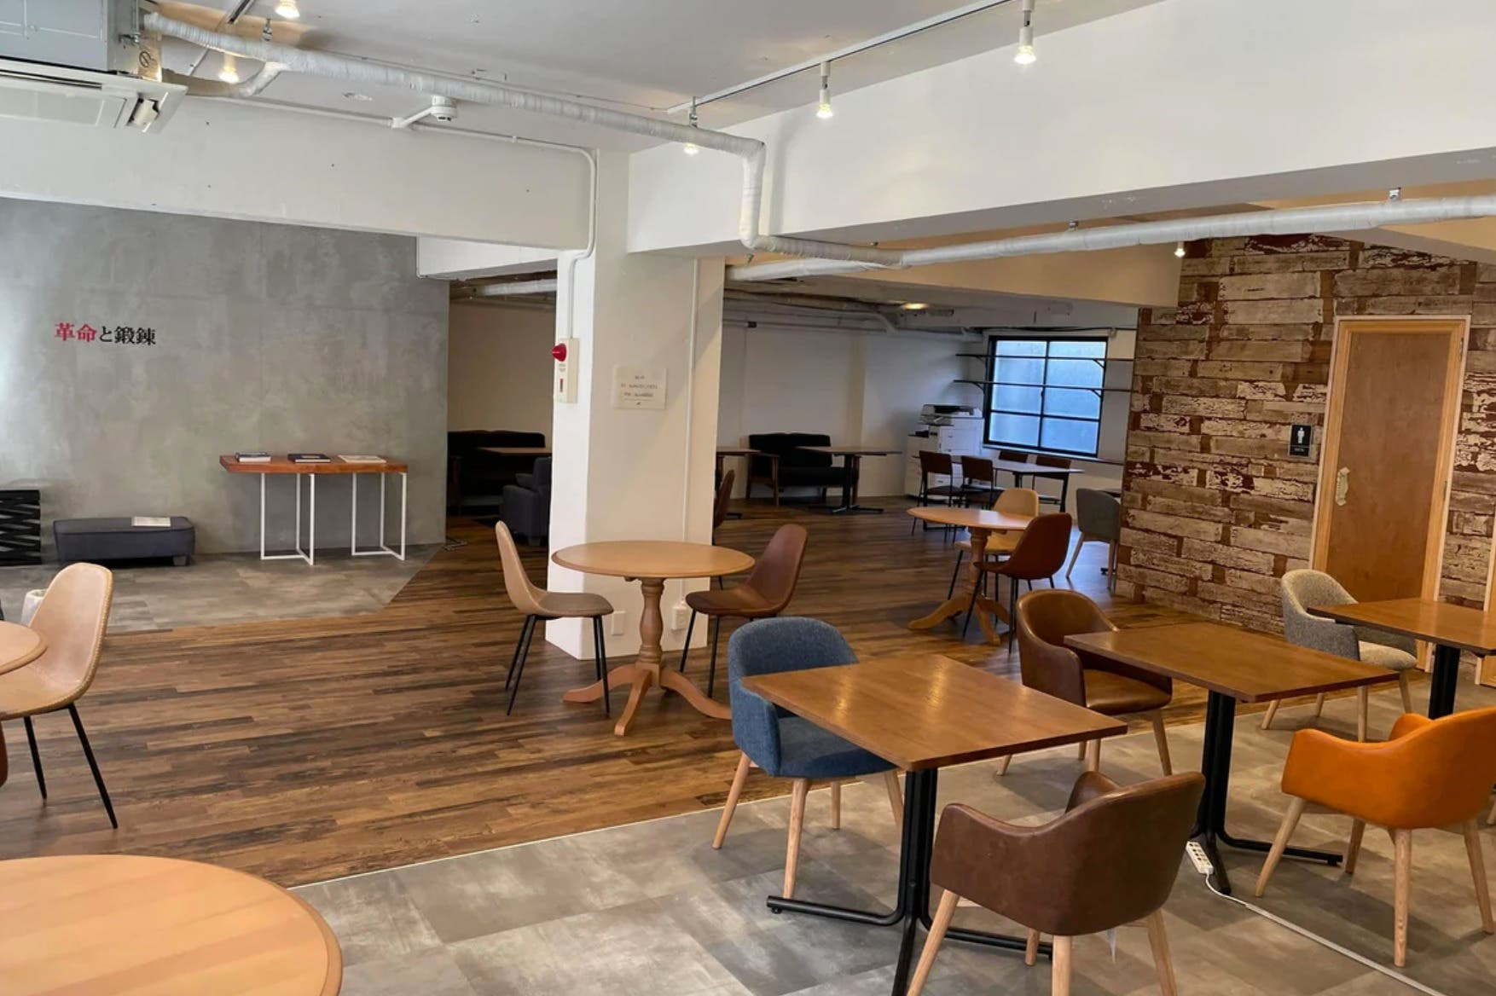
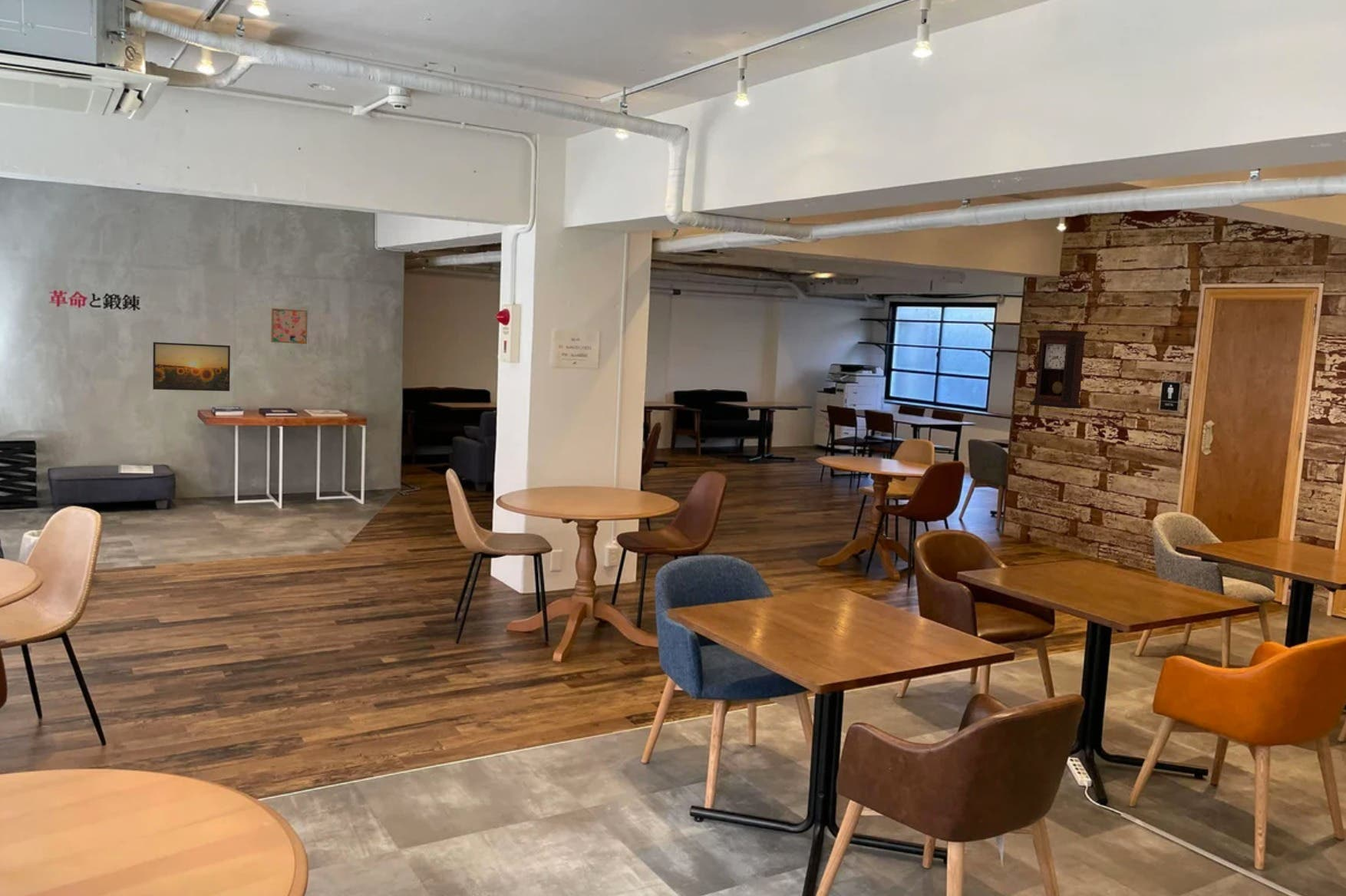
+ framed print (192, 367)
+ pendulum clock (1057, 368)
+ wall art (289, 326)
